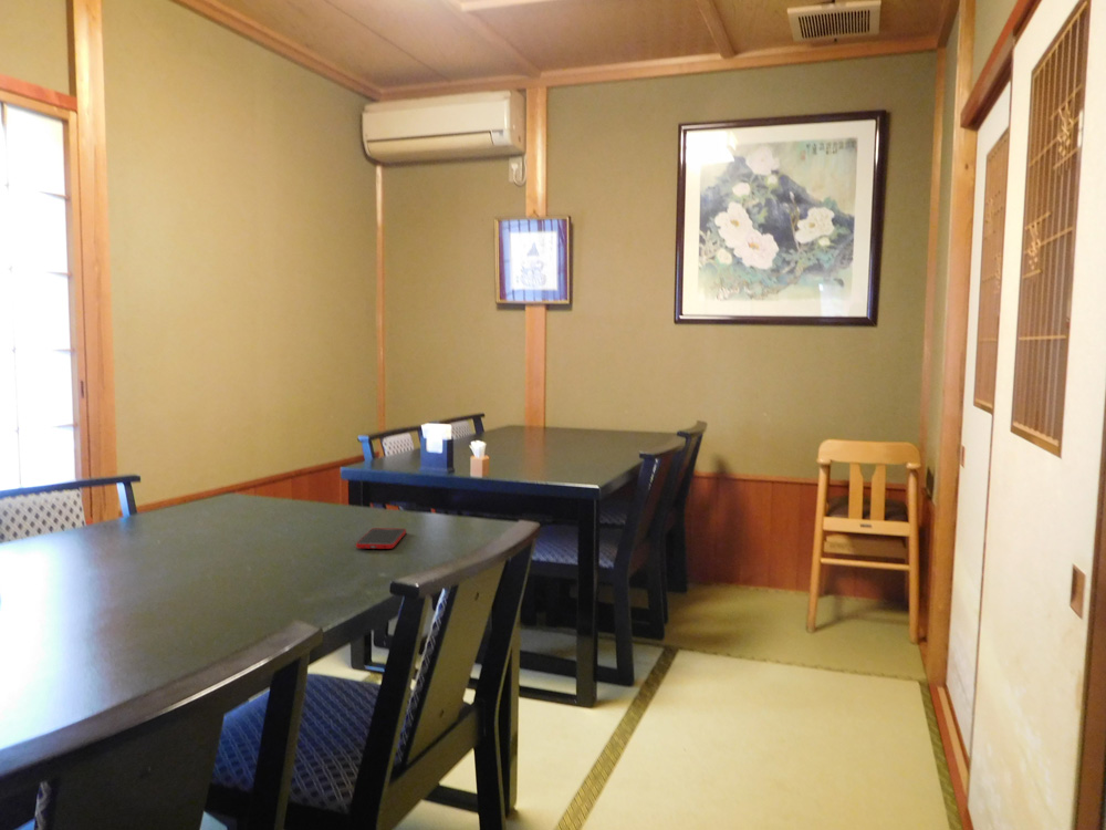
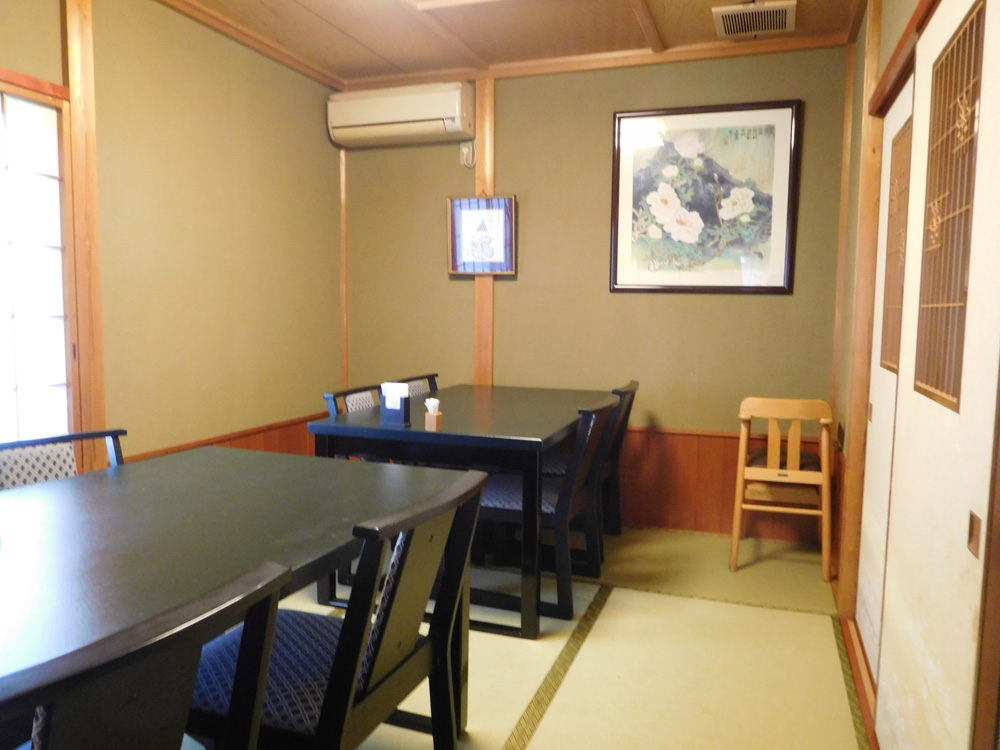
- cell phone (382, 538)
